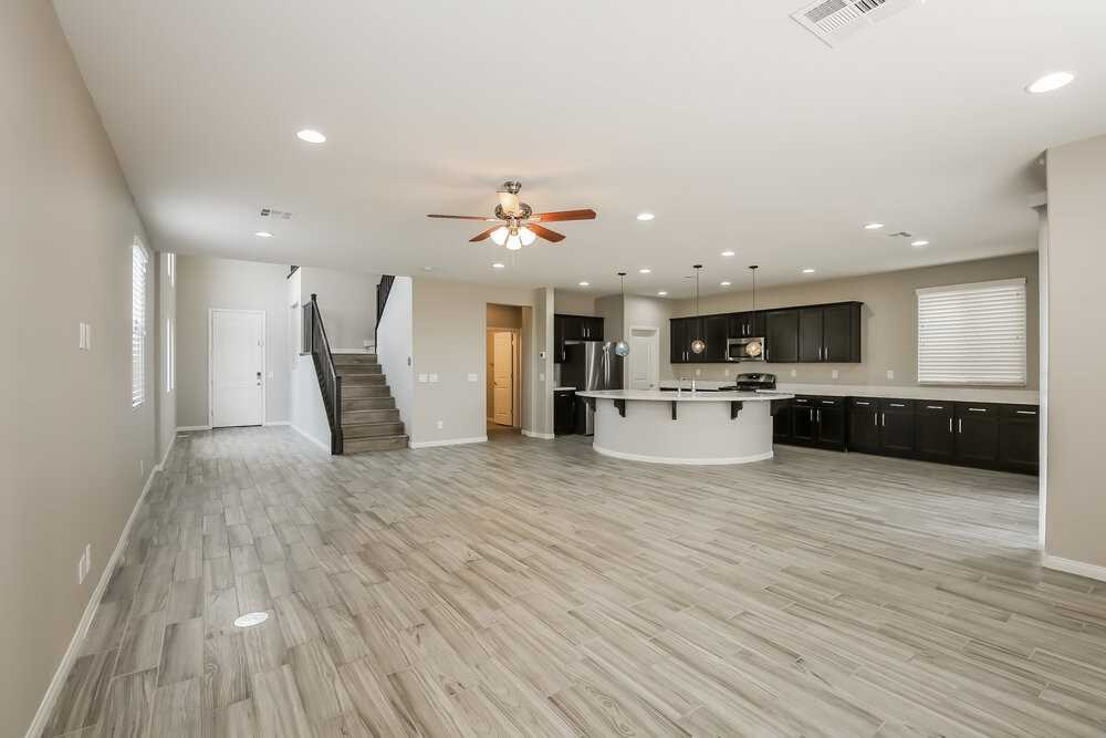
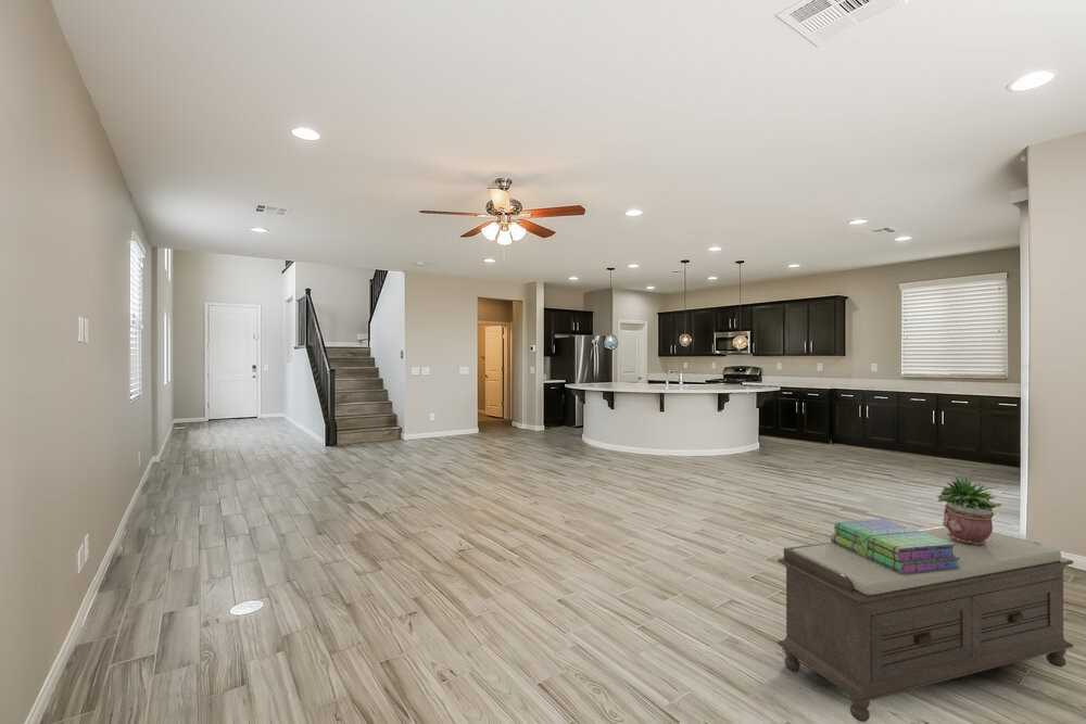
+ potted plant (970, 508)
+ bench (924, 607)
+ stack of books (891, 543)
